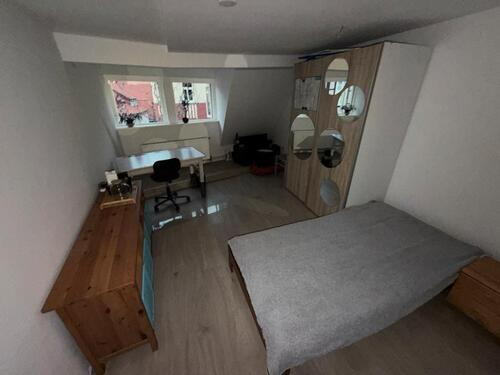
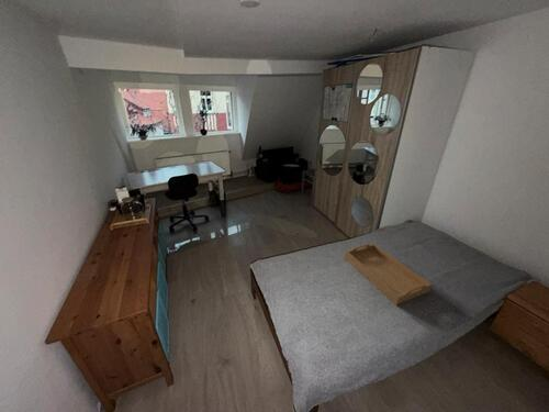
+ serving tray (383, 268)
